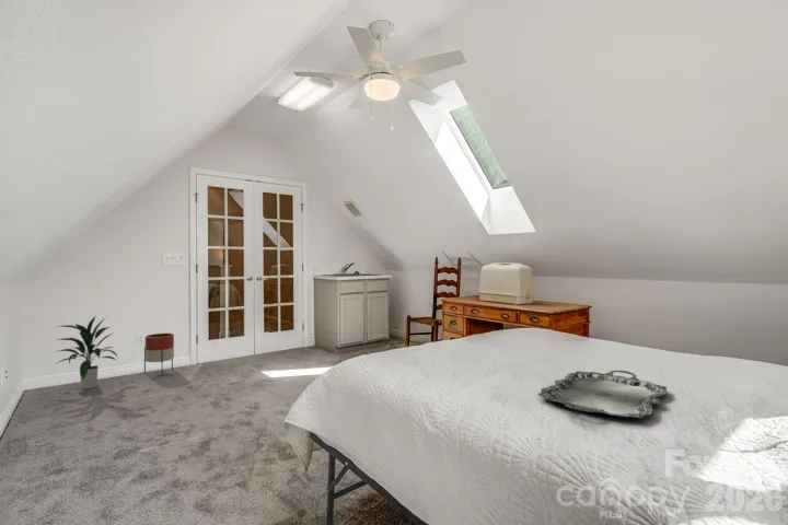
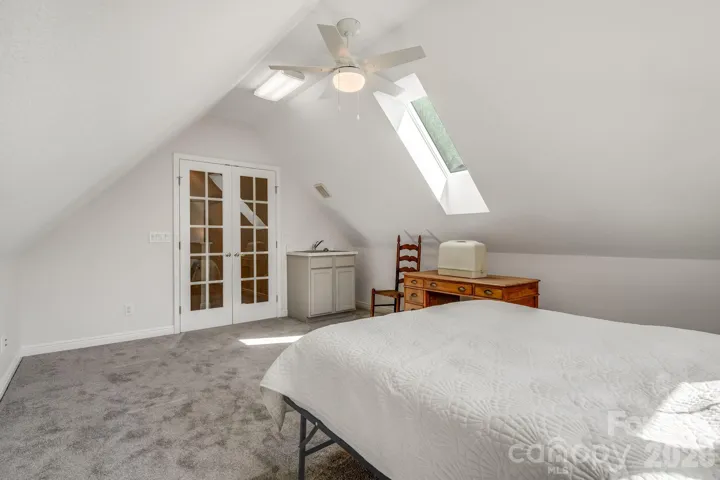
- serving tray (603, 390)
- planter (160, 353)
- indoor plant (88, 351)
